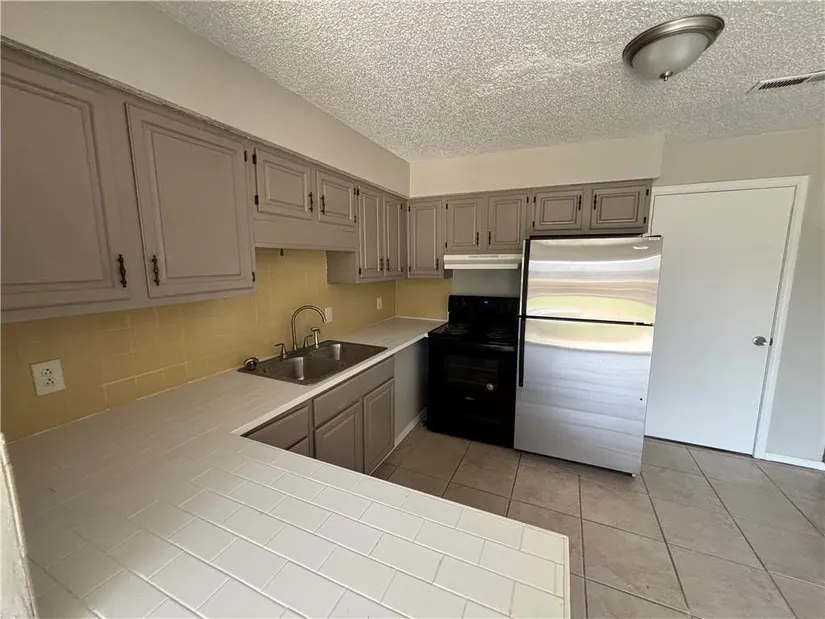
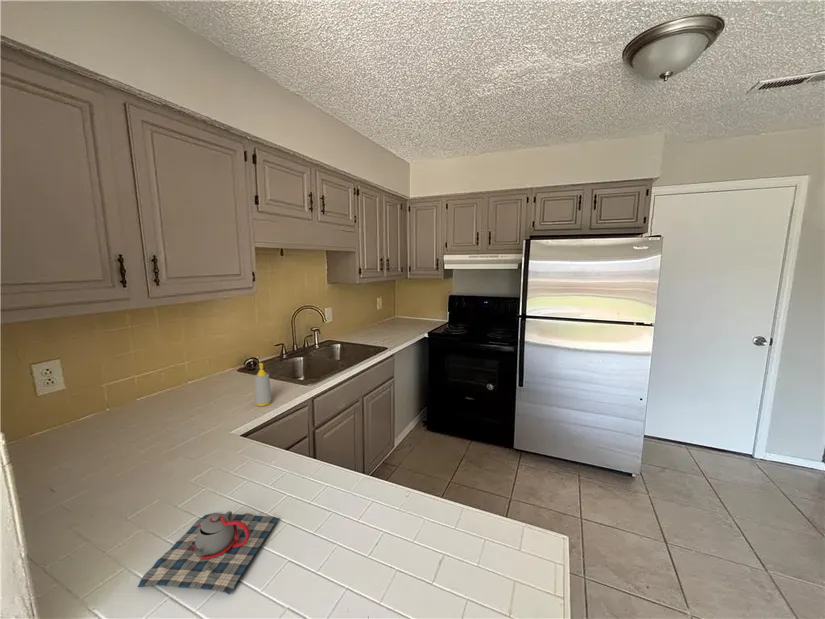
+ soap bottle (262, 383)
+ teapot (215, 533)
